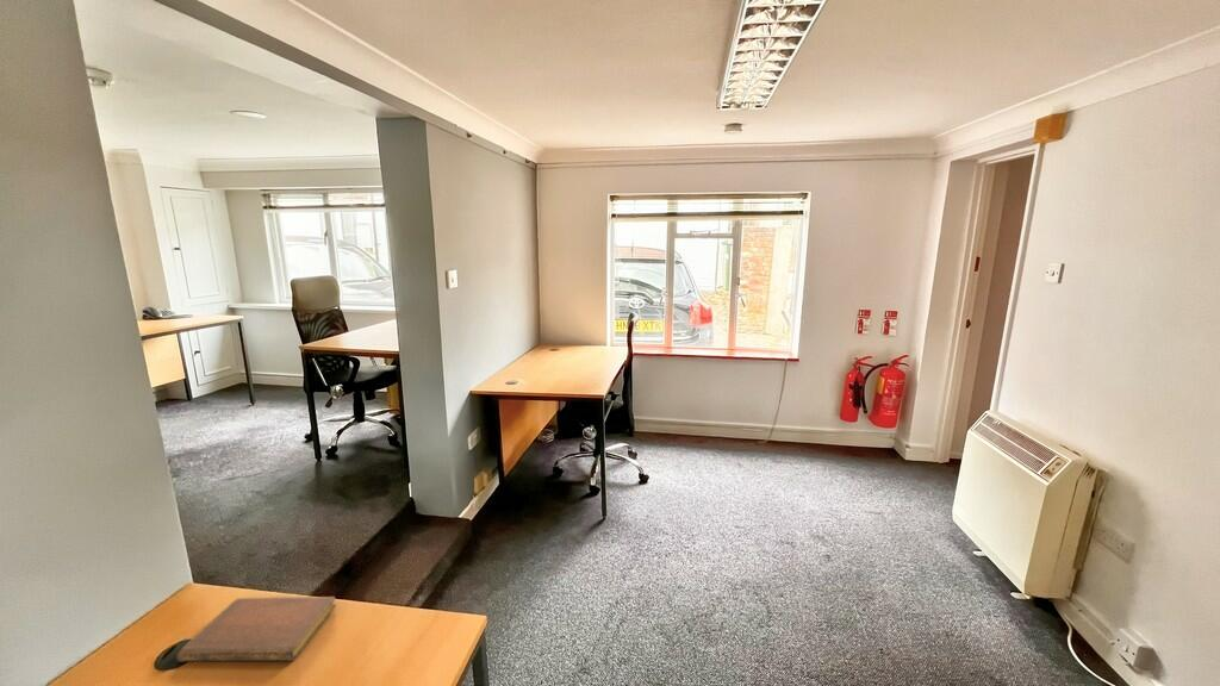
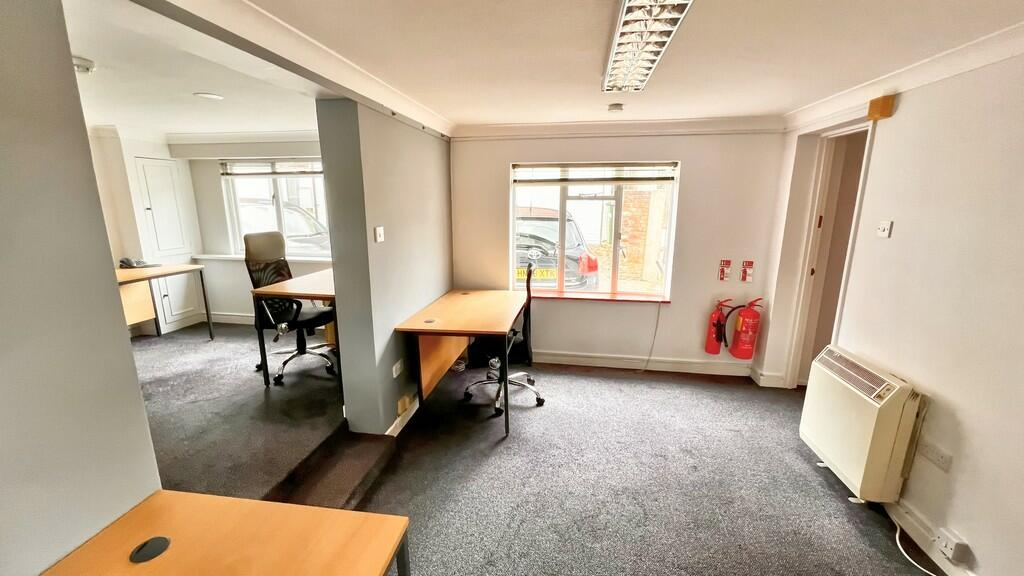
- notebook (262, 626)
